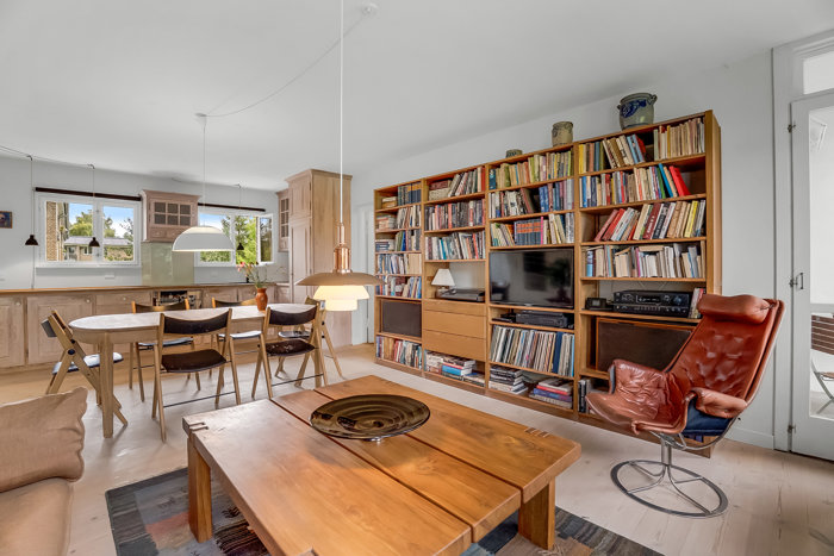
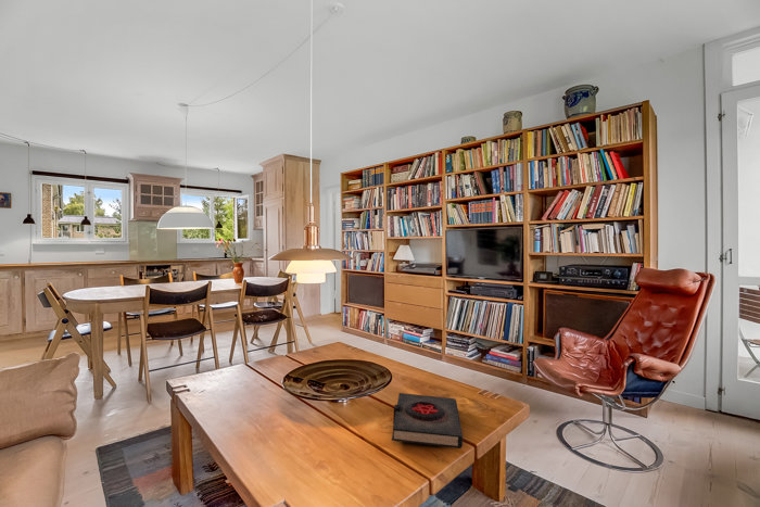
+ book (426, 415)
